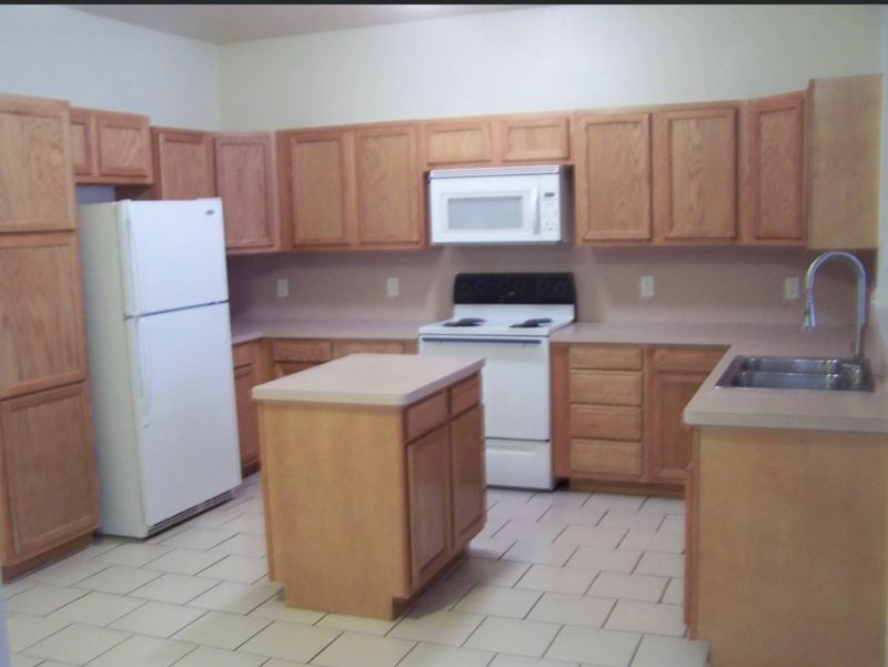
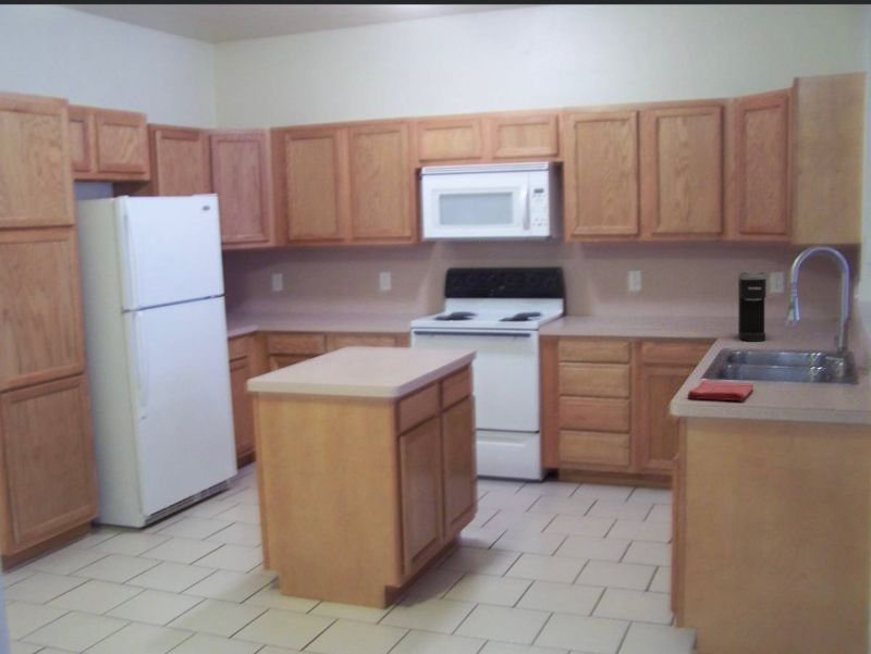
+ dish towel (721, 390)
+ coffee maker (751, 305)
